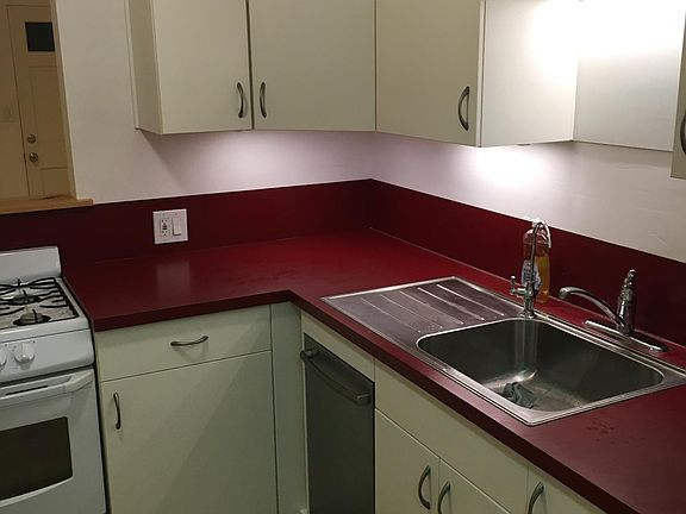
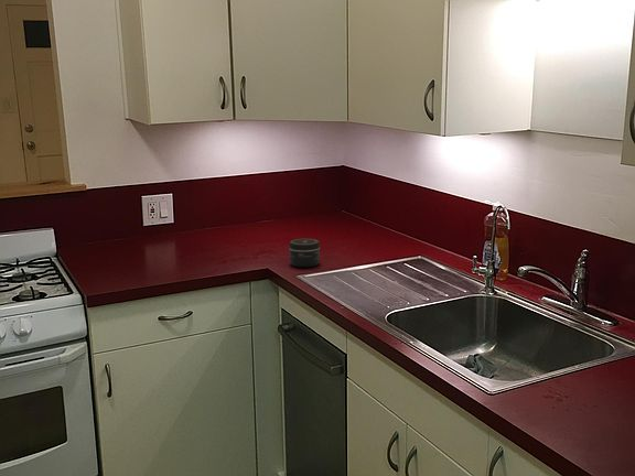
+ jar (304, 252)
